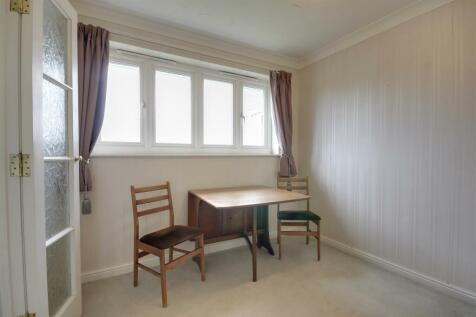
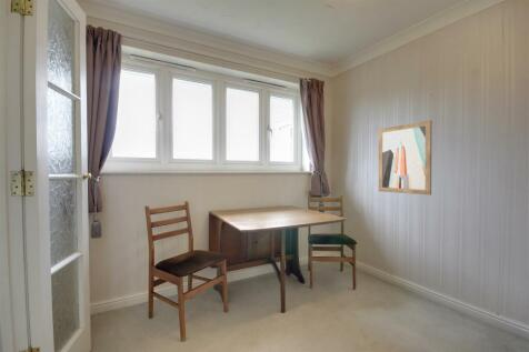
+ wall art (402, 159)
